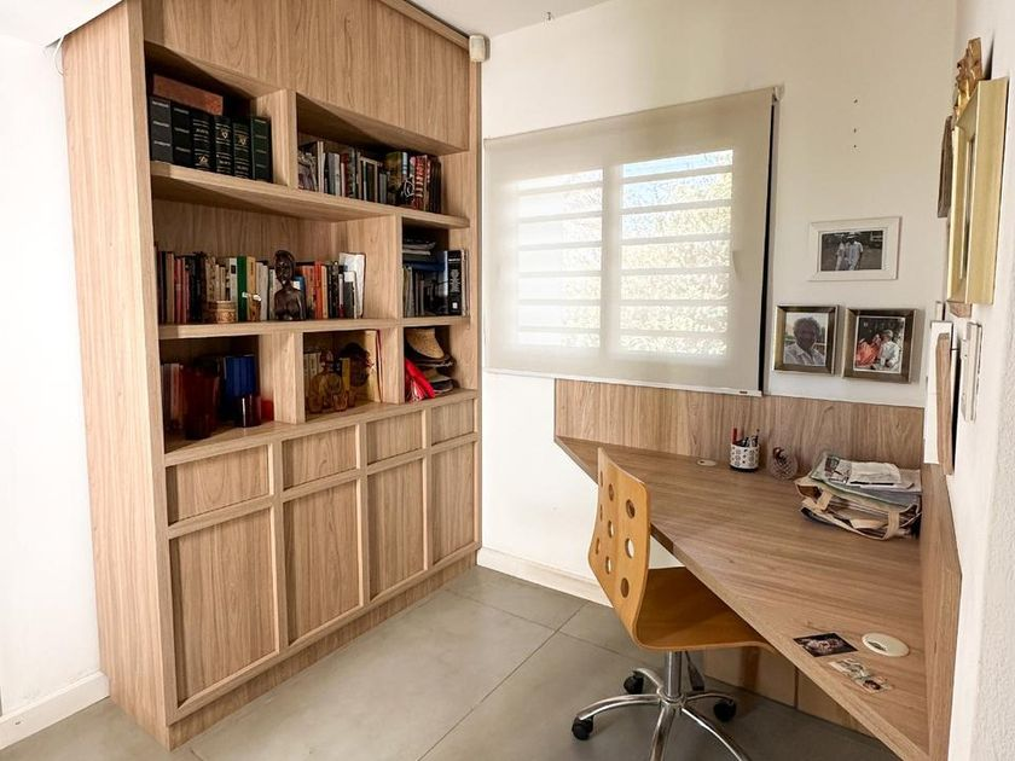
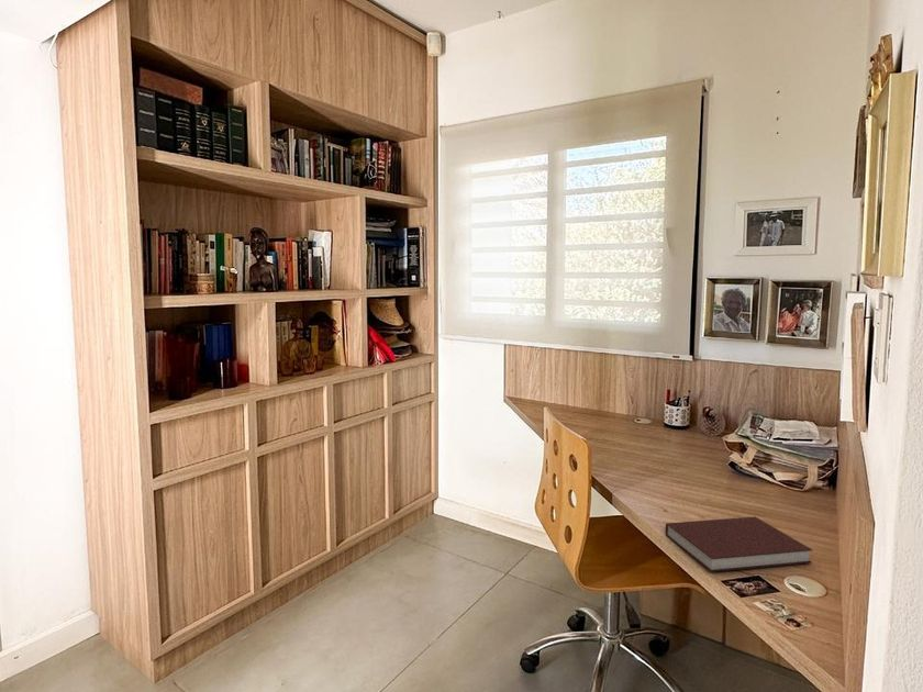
+ notebook (734, 542)
